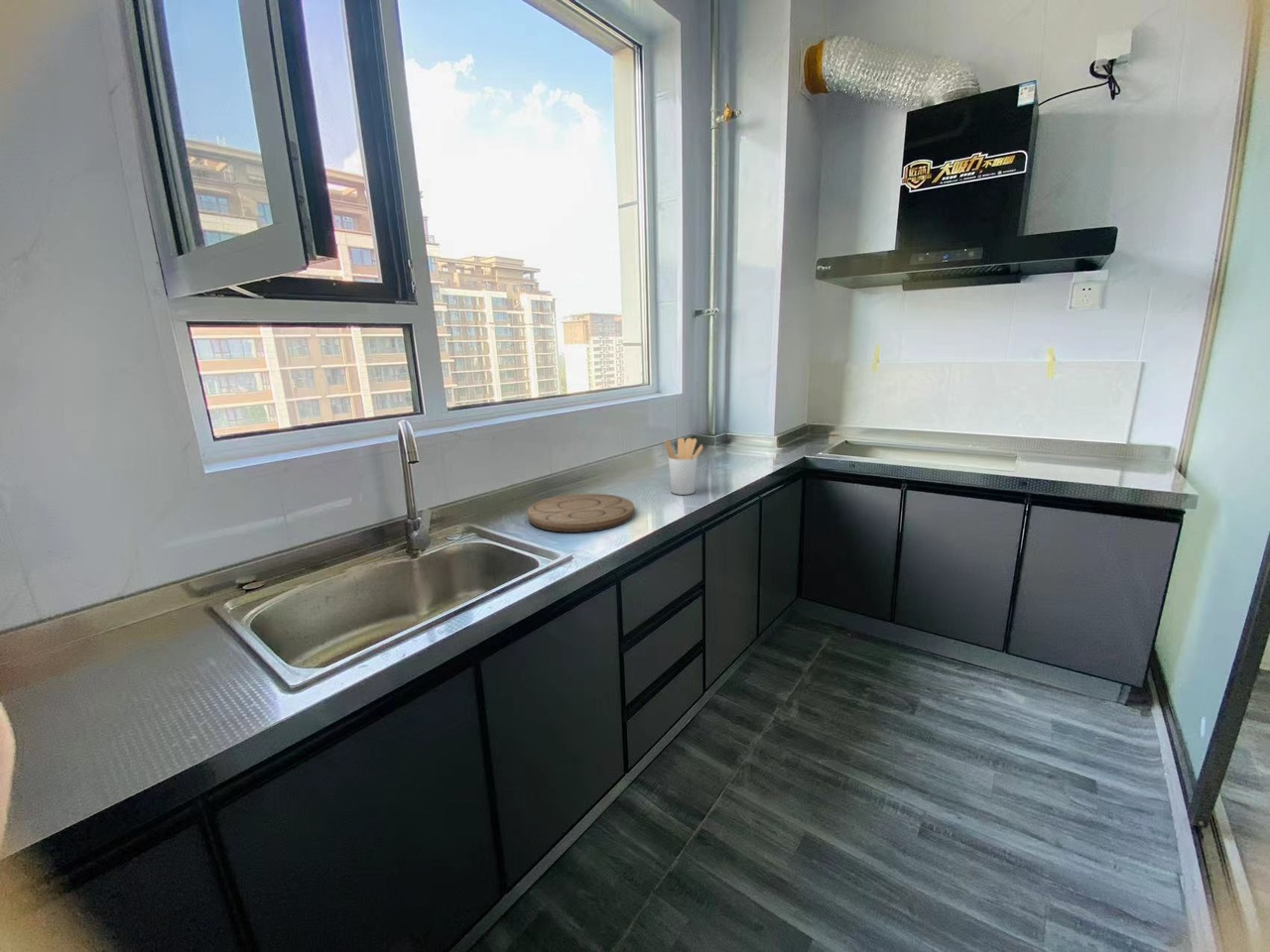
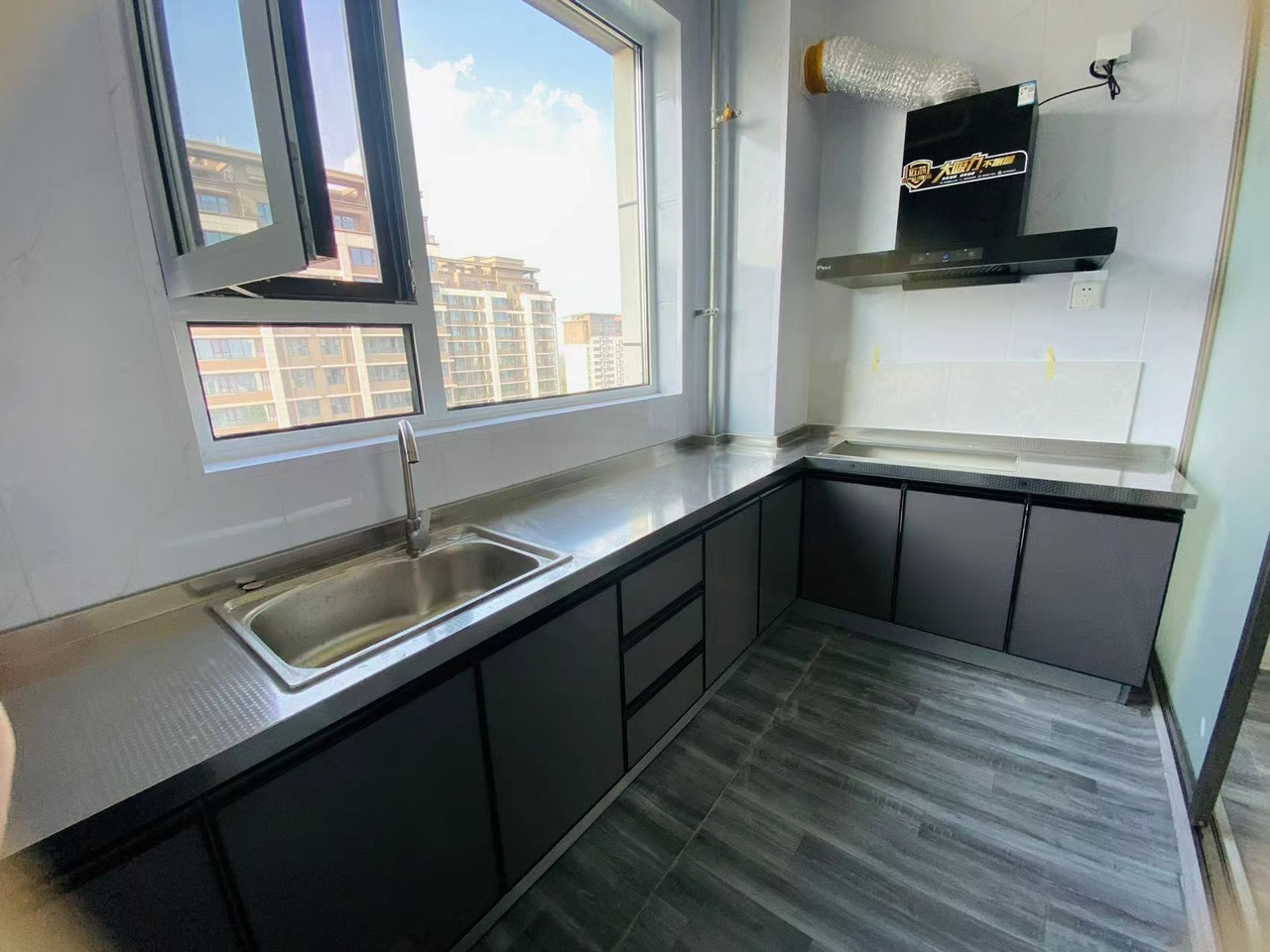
- utensil holder (684, 464)
- cutting board (581, 511)
